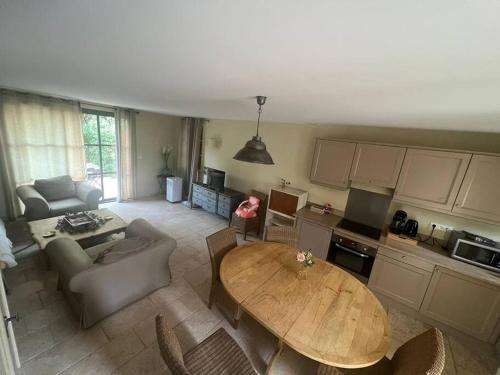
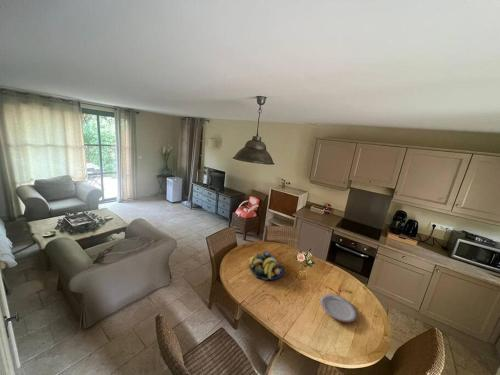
+ plate (337, 307)
+ fruit bowl (267, 262)
